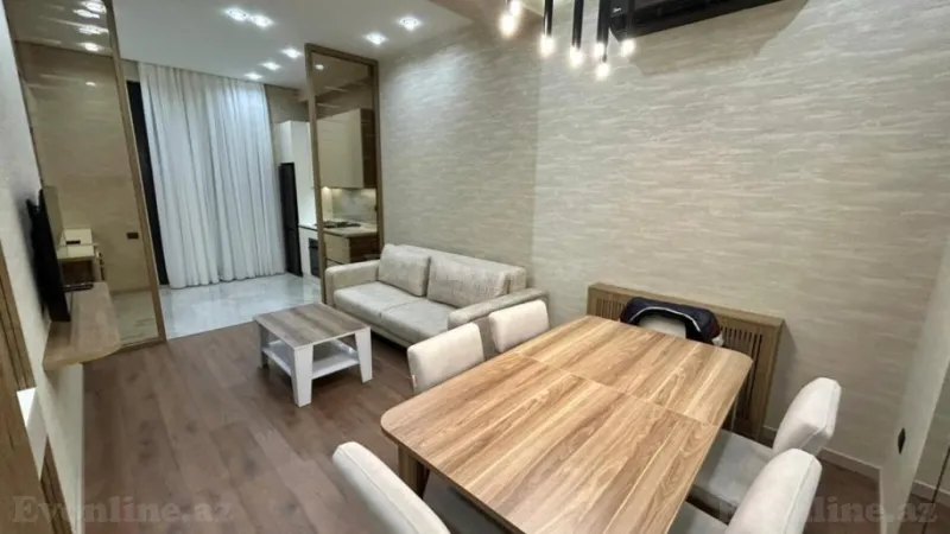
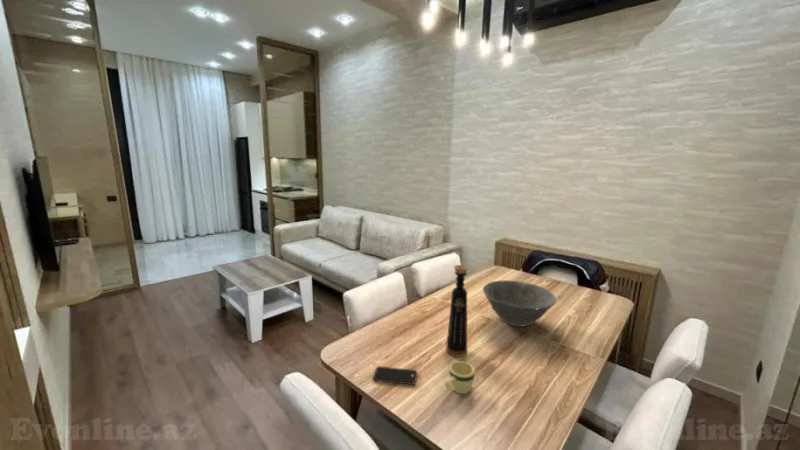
+ bottle (458, 310)
+ smartphone (395, 375)
+ bowl (516, 307)
+ mug (458, 380)
